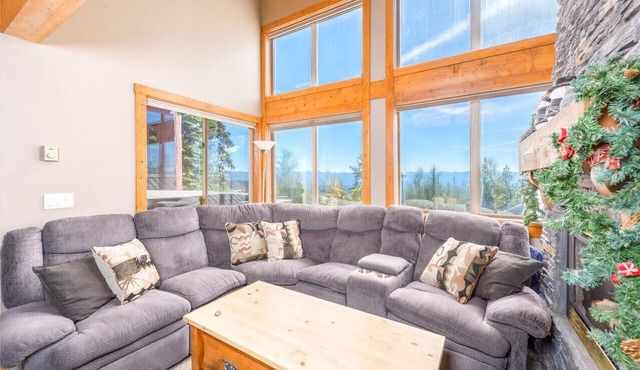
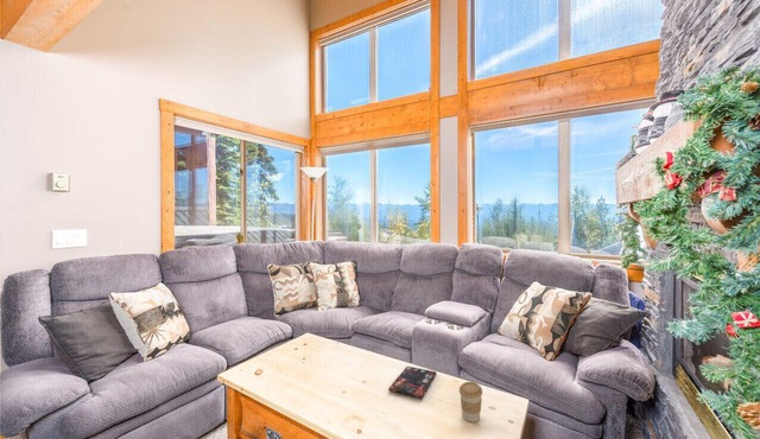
+ coffee cup (470, 401)
+ book (413, 381)
